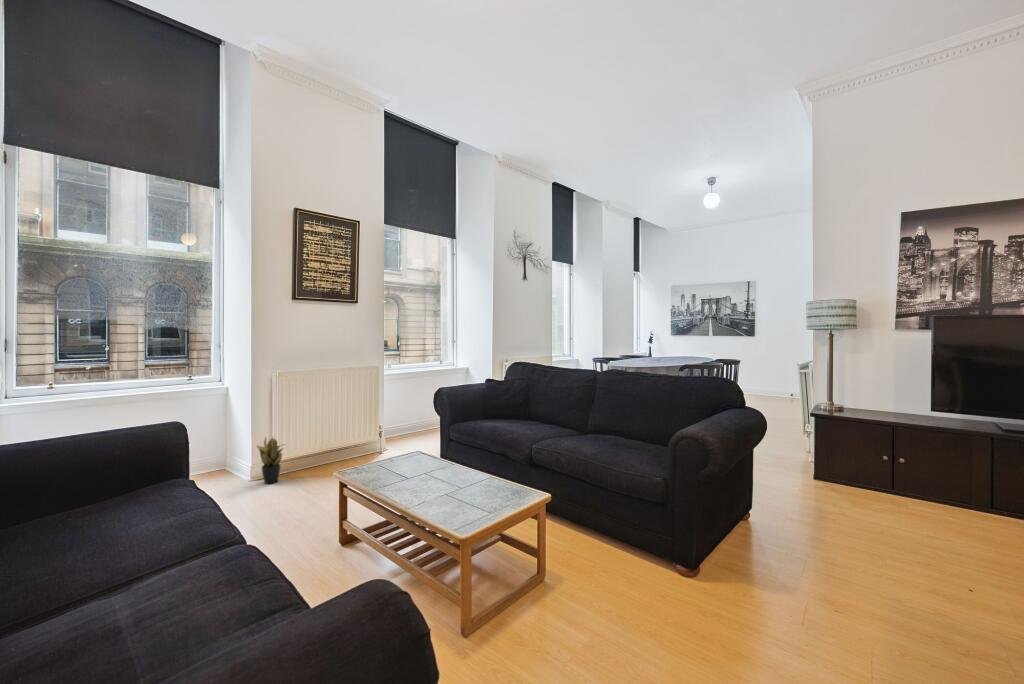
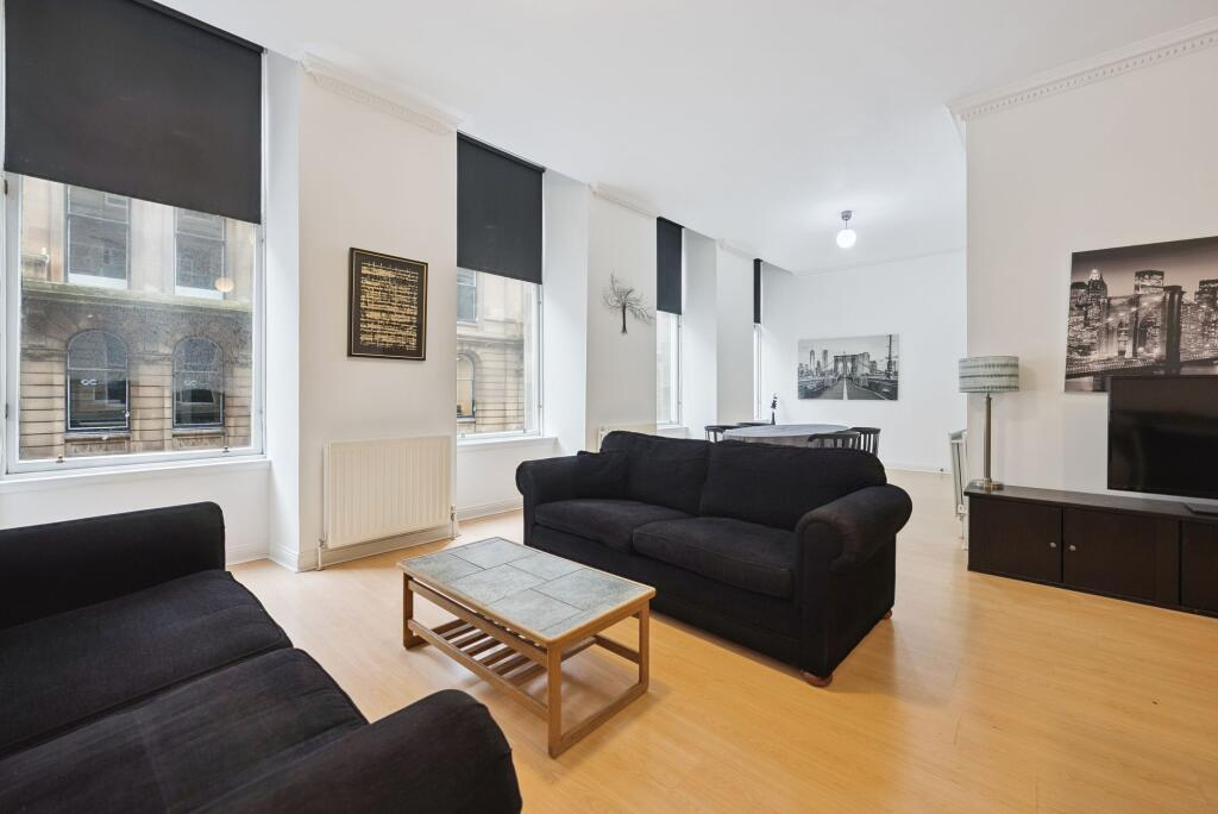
- potted plant (272, 458)
